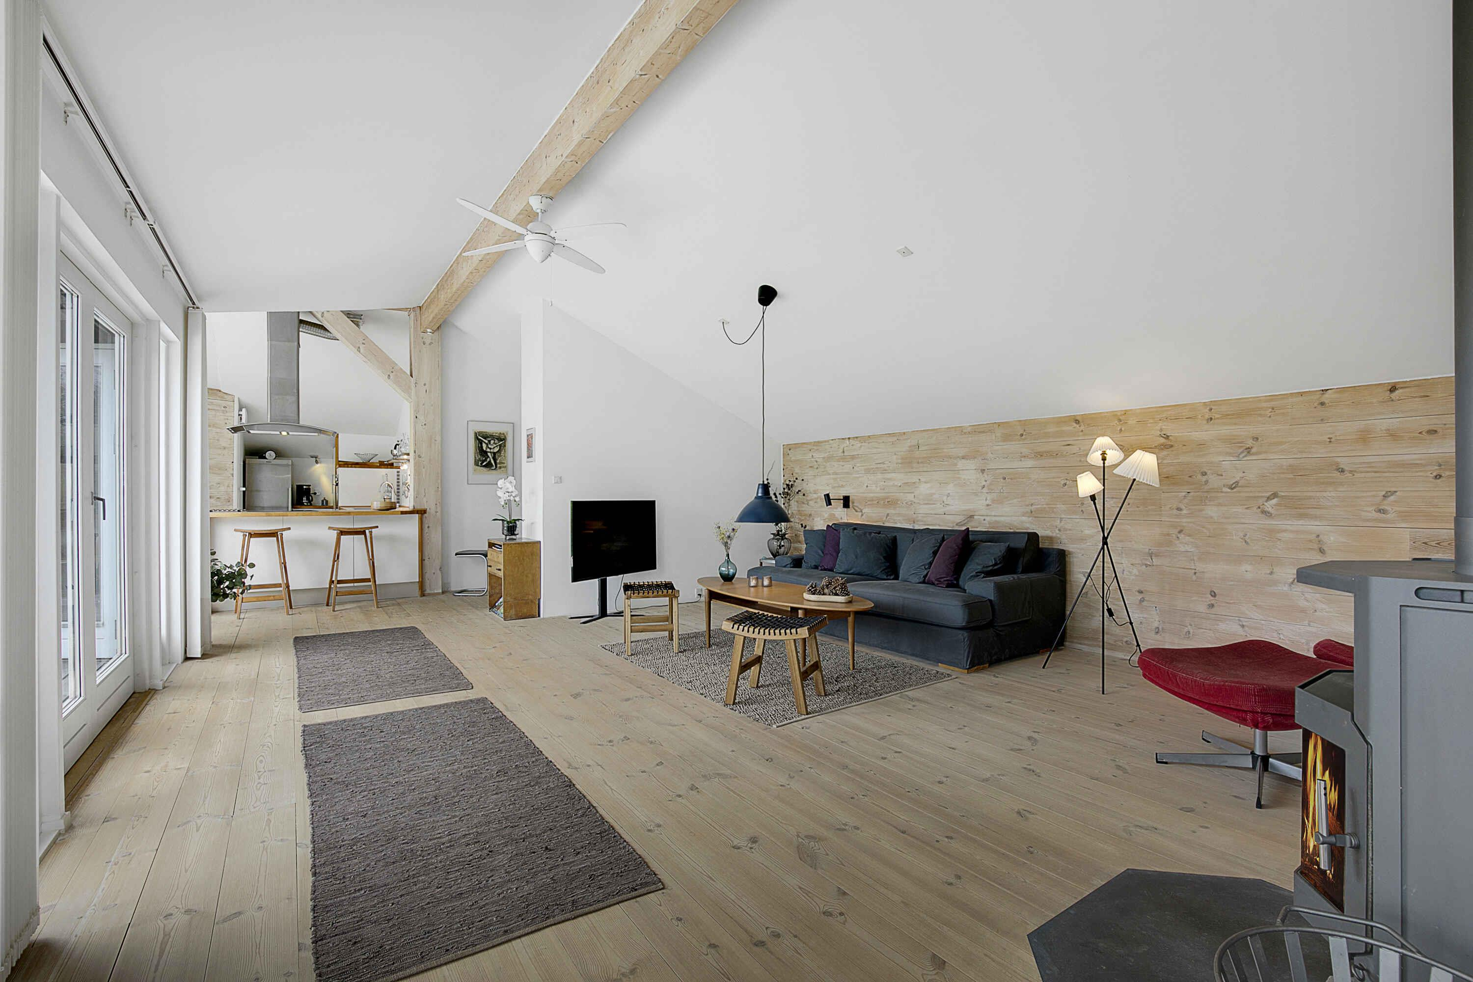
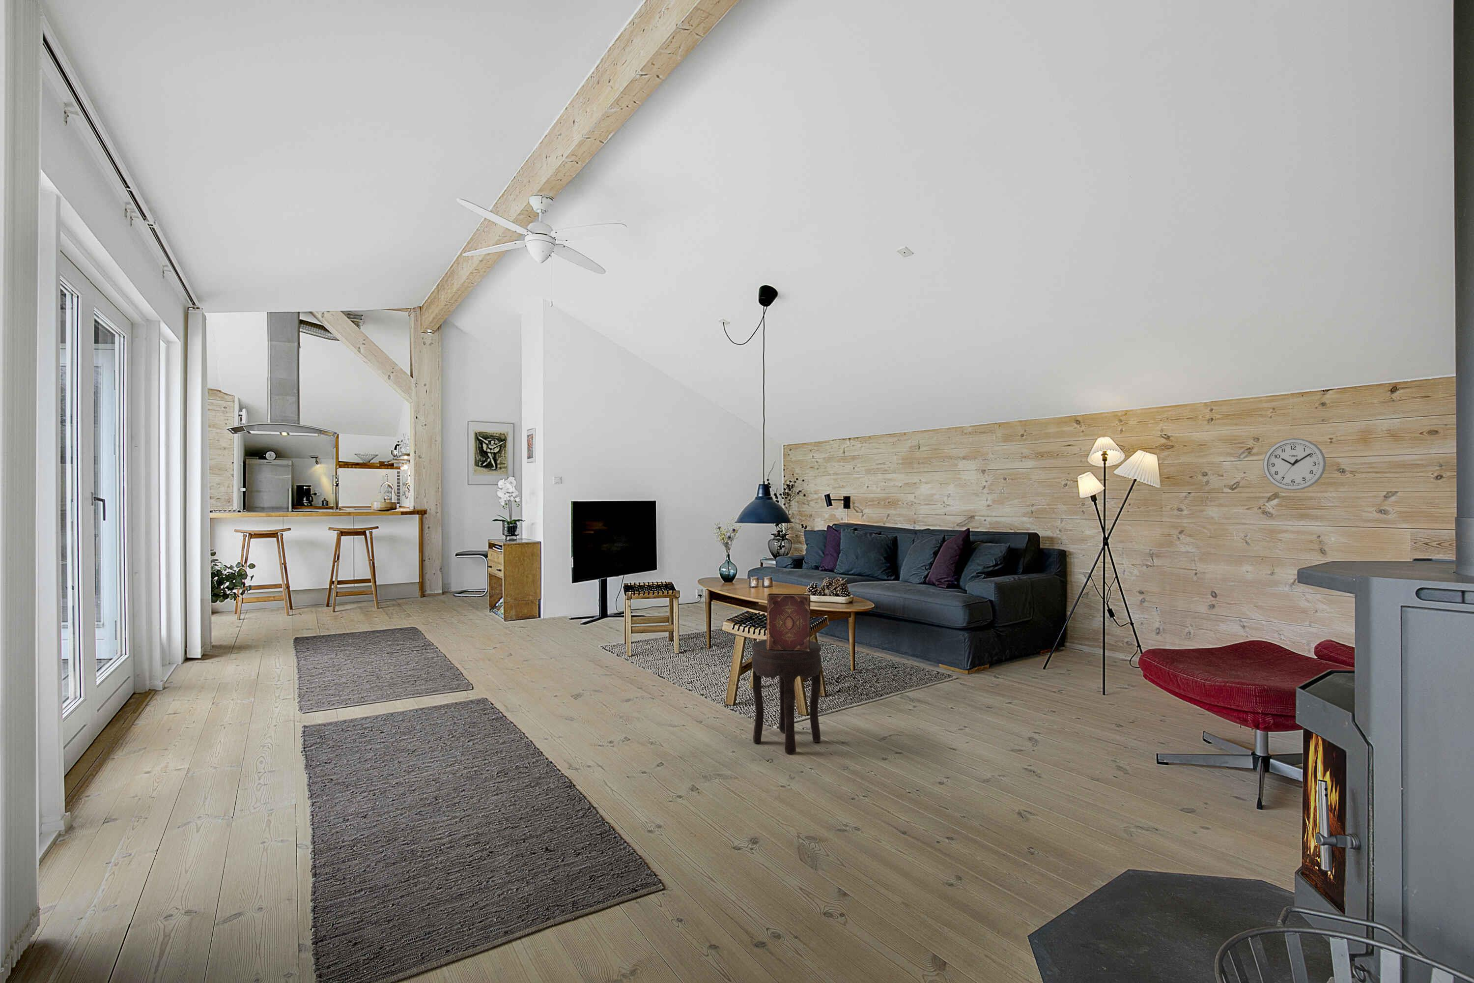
+ hardback book (789, 621)
+ wall clock (1293, 464)
+ side table (786, 693)
